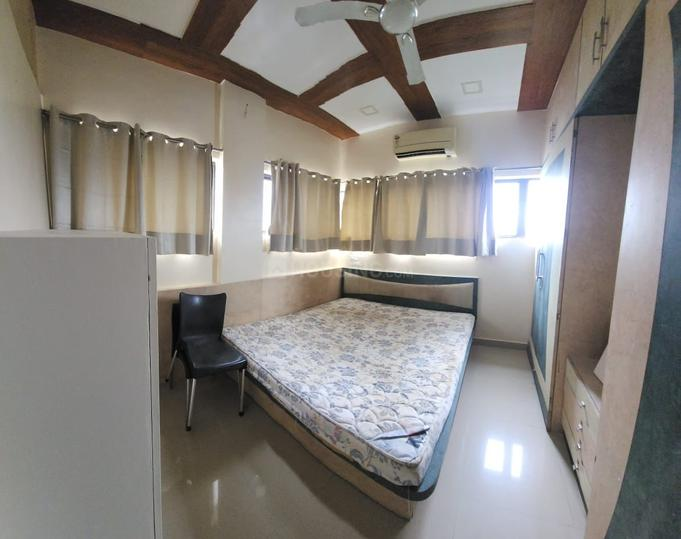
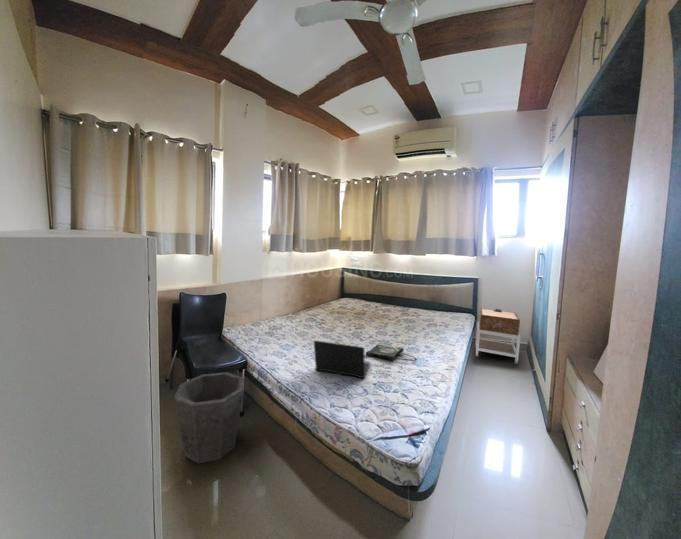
+ waste bin (211, 416)
+ nightstand (496, 332)
+ photo frame (393, 353)
+ laptop (343, 353)
